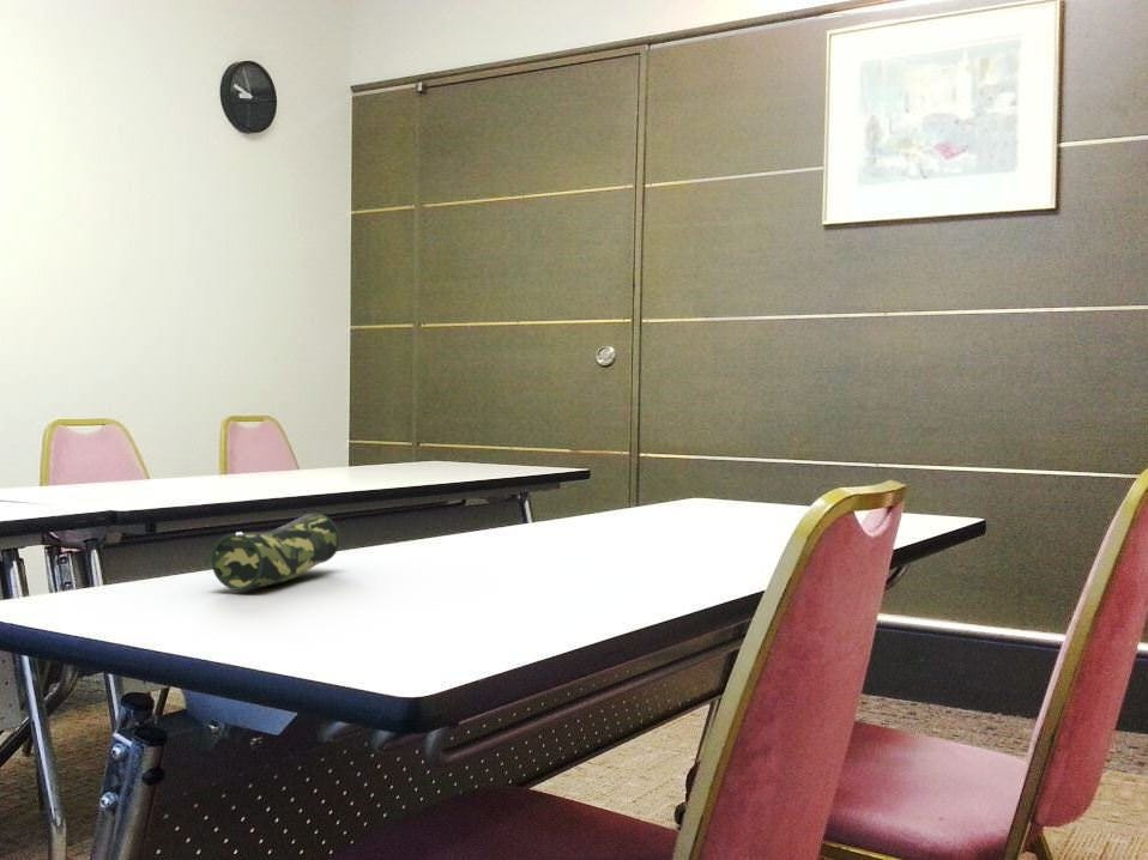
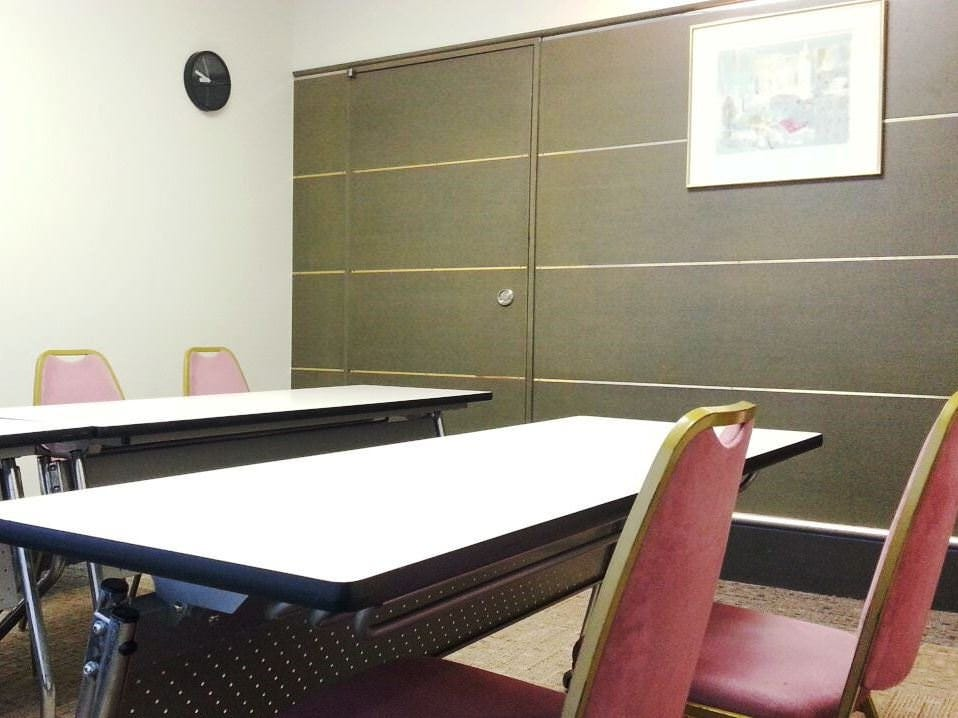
- pencil case (277, 551)
